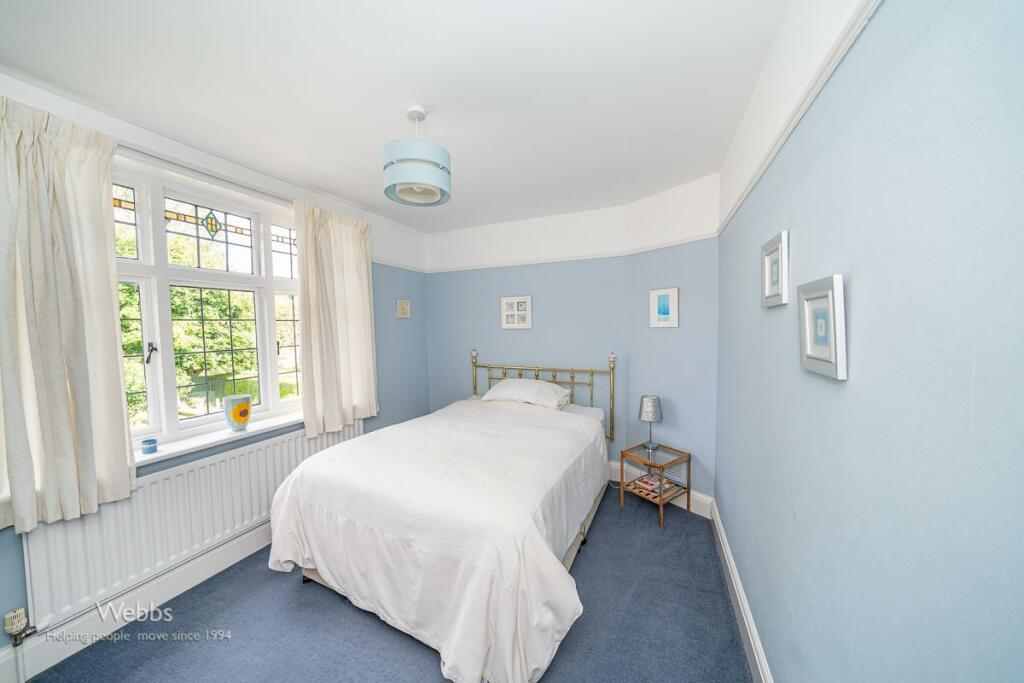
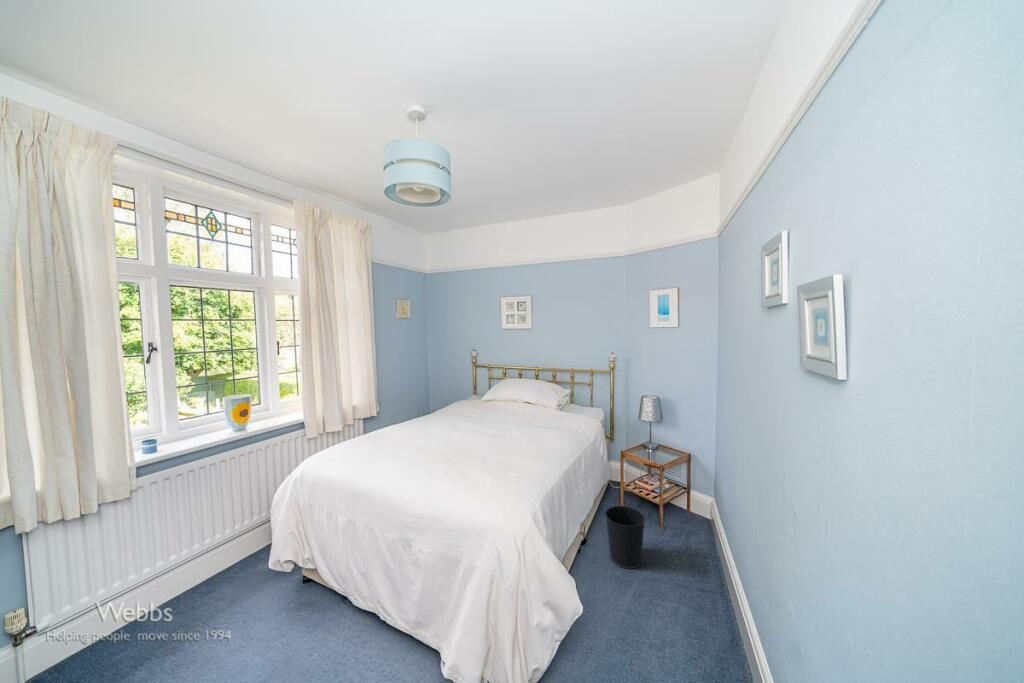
+ wastebasket (625, 537)
